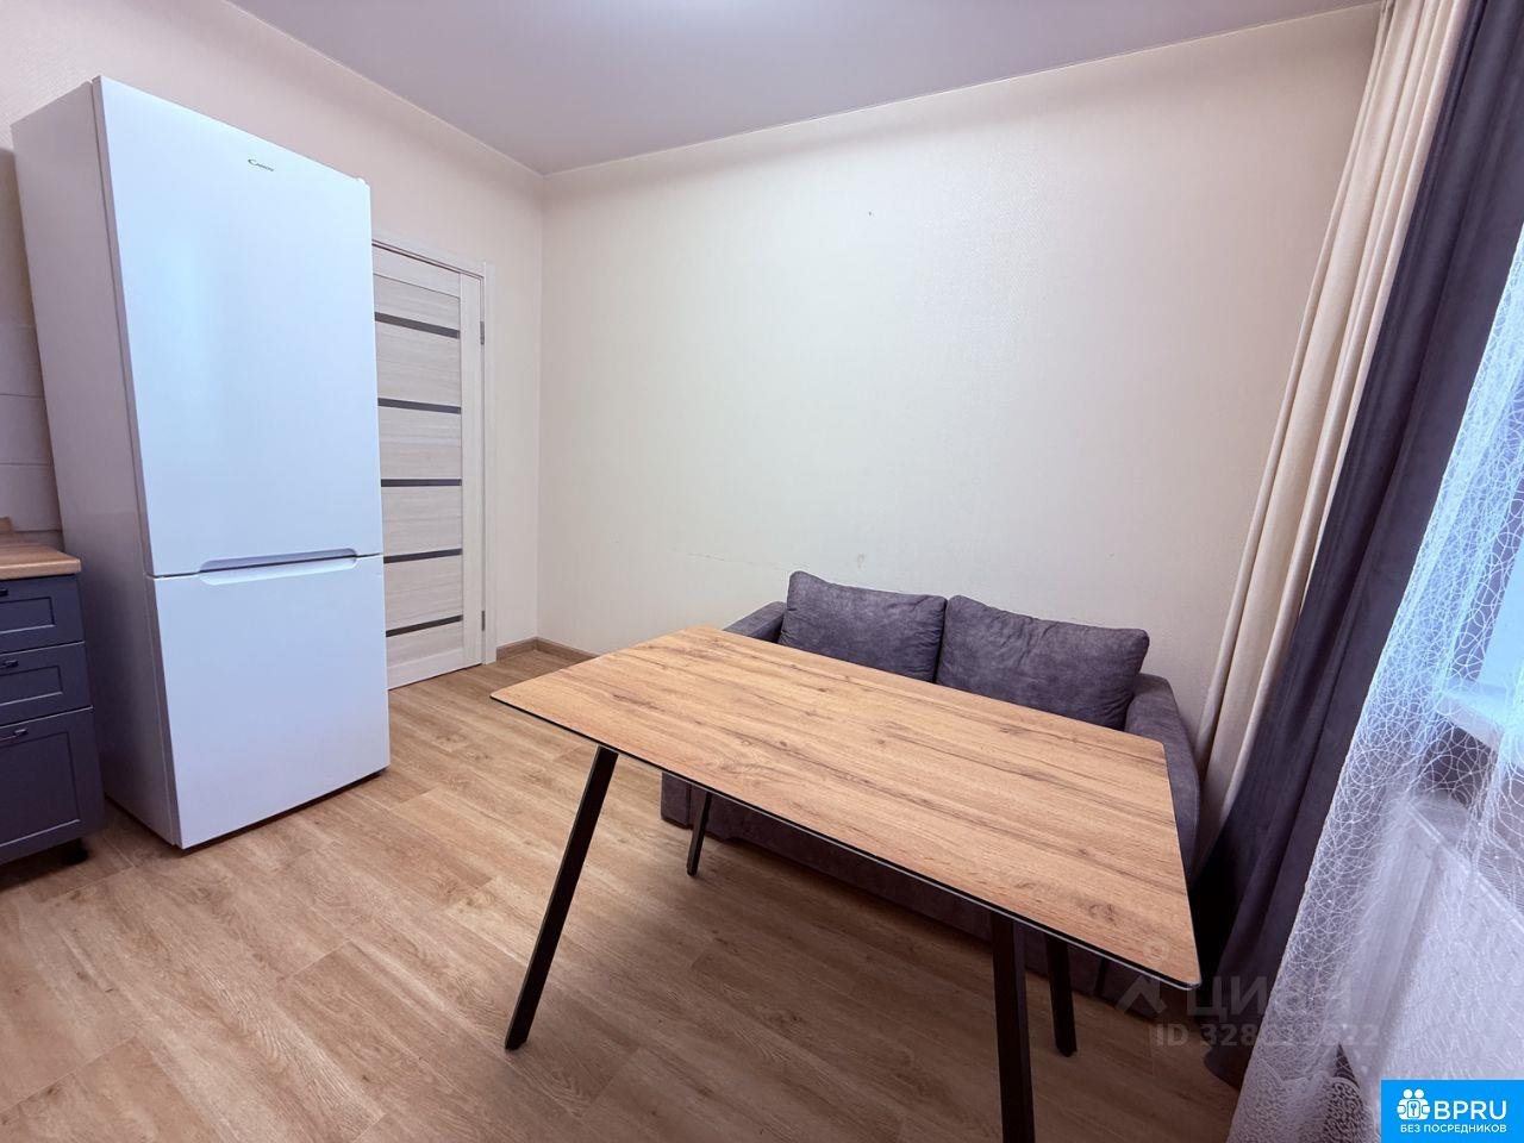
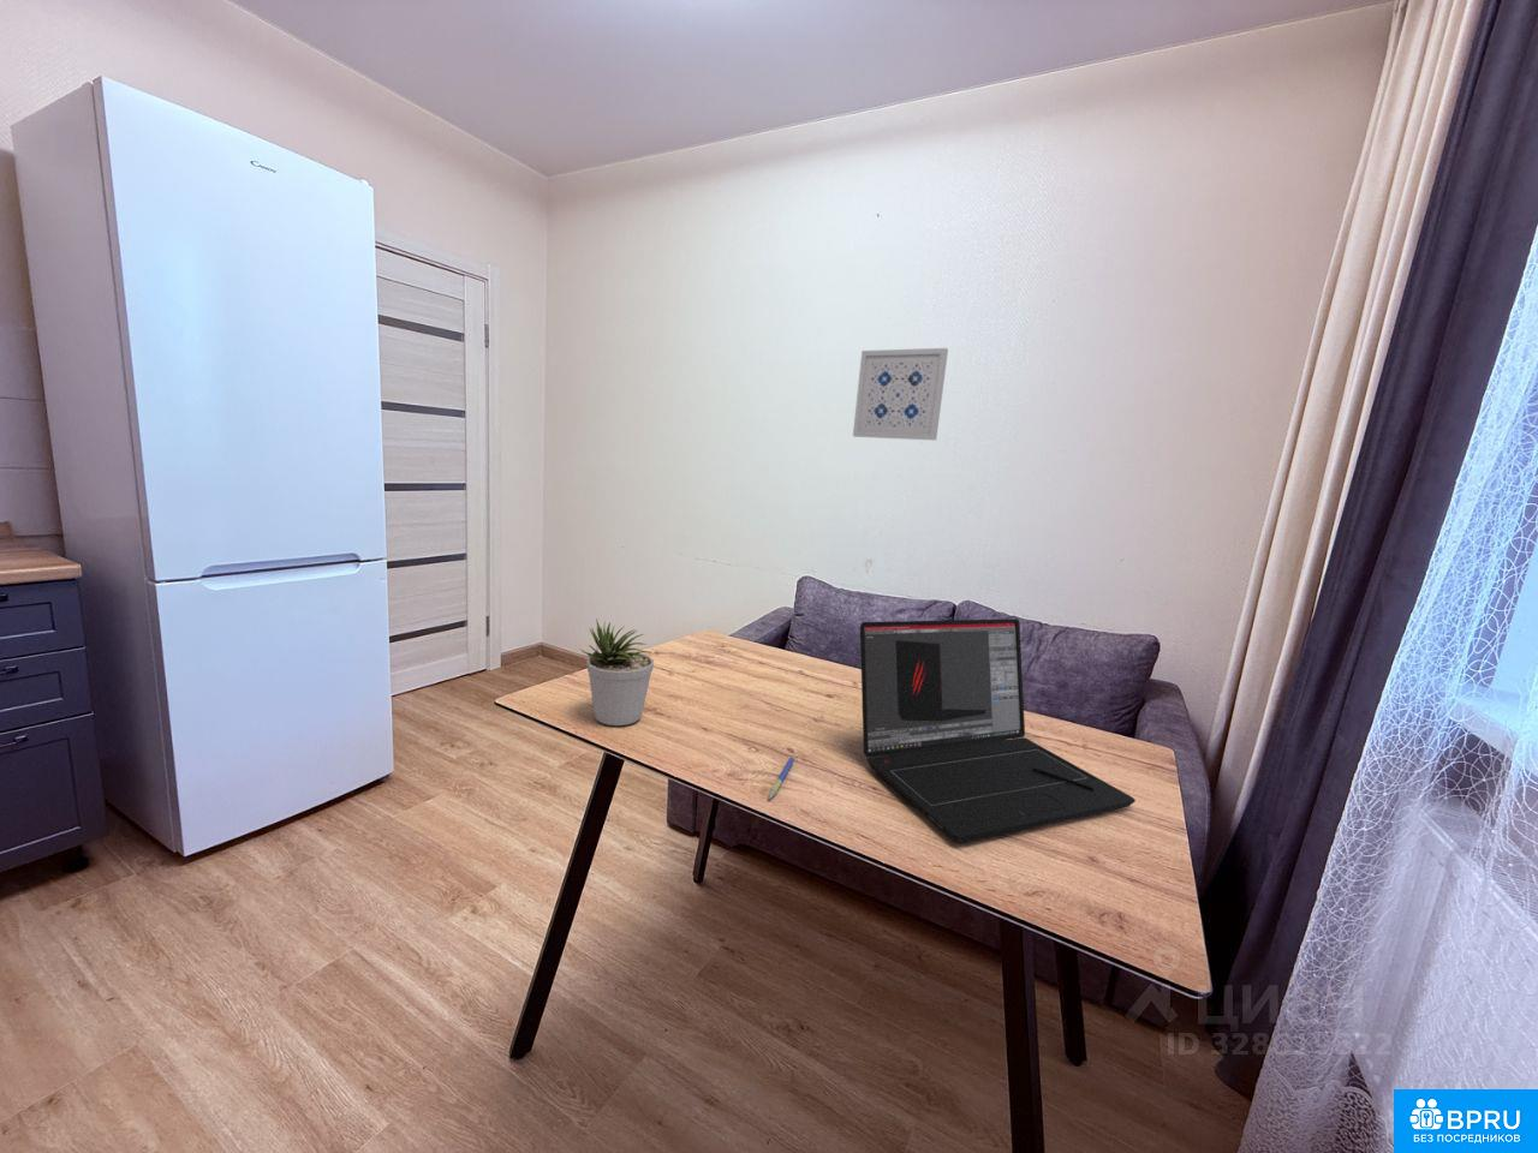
+ pen (781, 776)
+ wall art (897, 394)
+ laptop (992, 711)
+ potted plant (618, 667)
